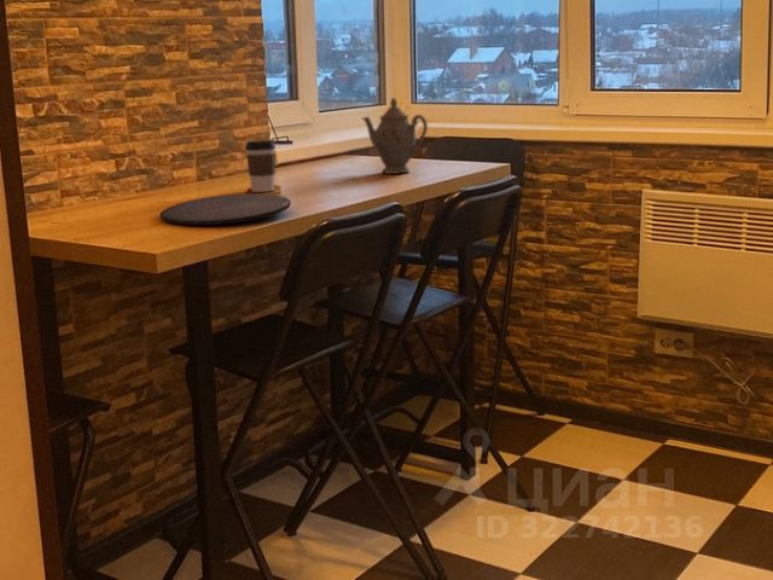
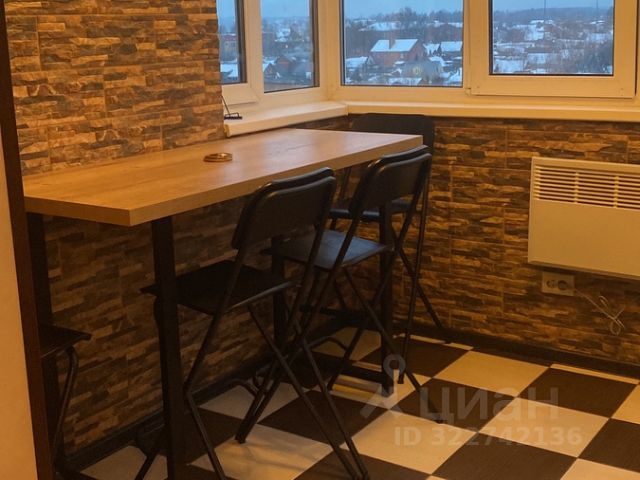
- coffee cup (261, 166)
- plate (226, 208)
- chinaware (394, 134)
